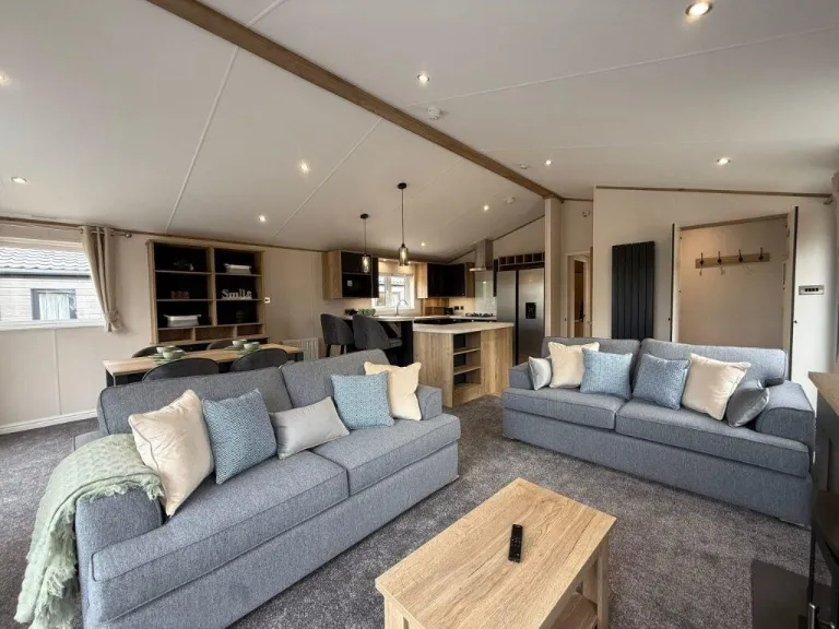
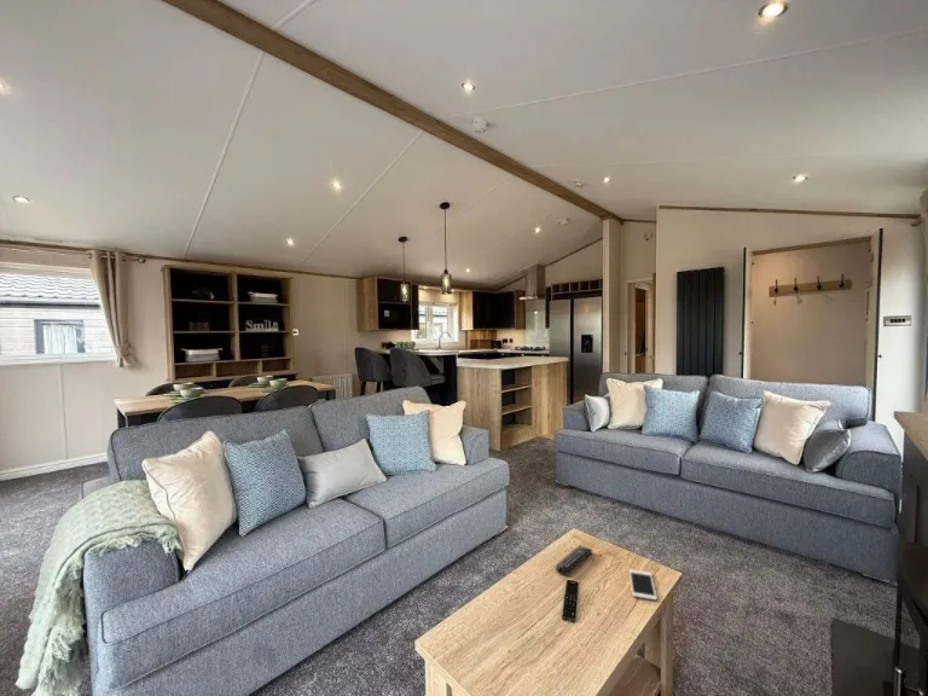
+ remote control (574, 558)
+ cell phone (642, 584)
